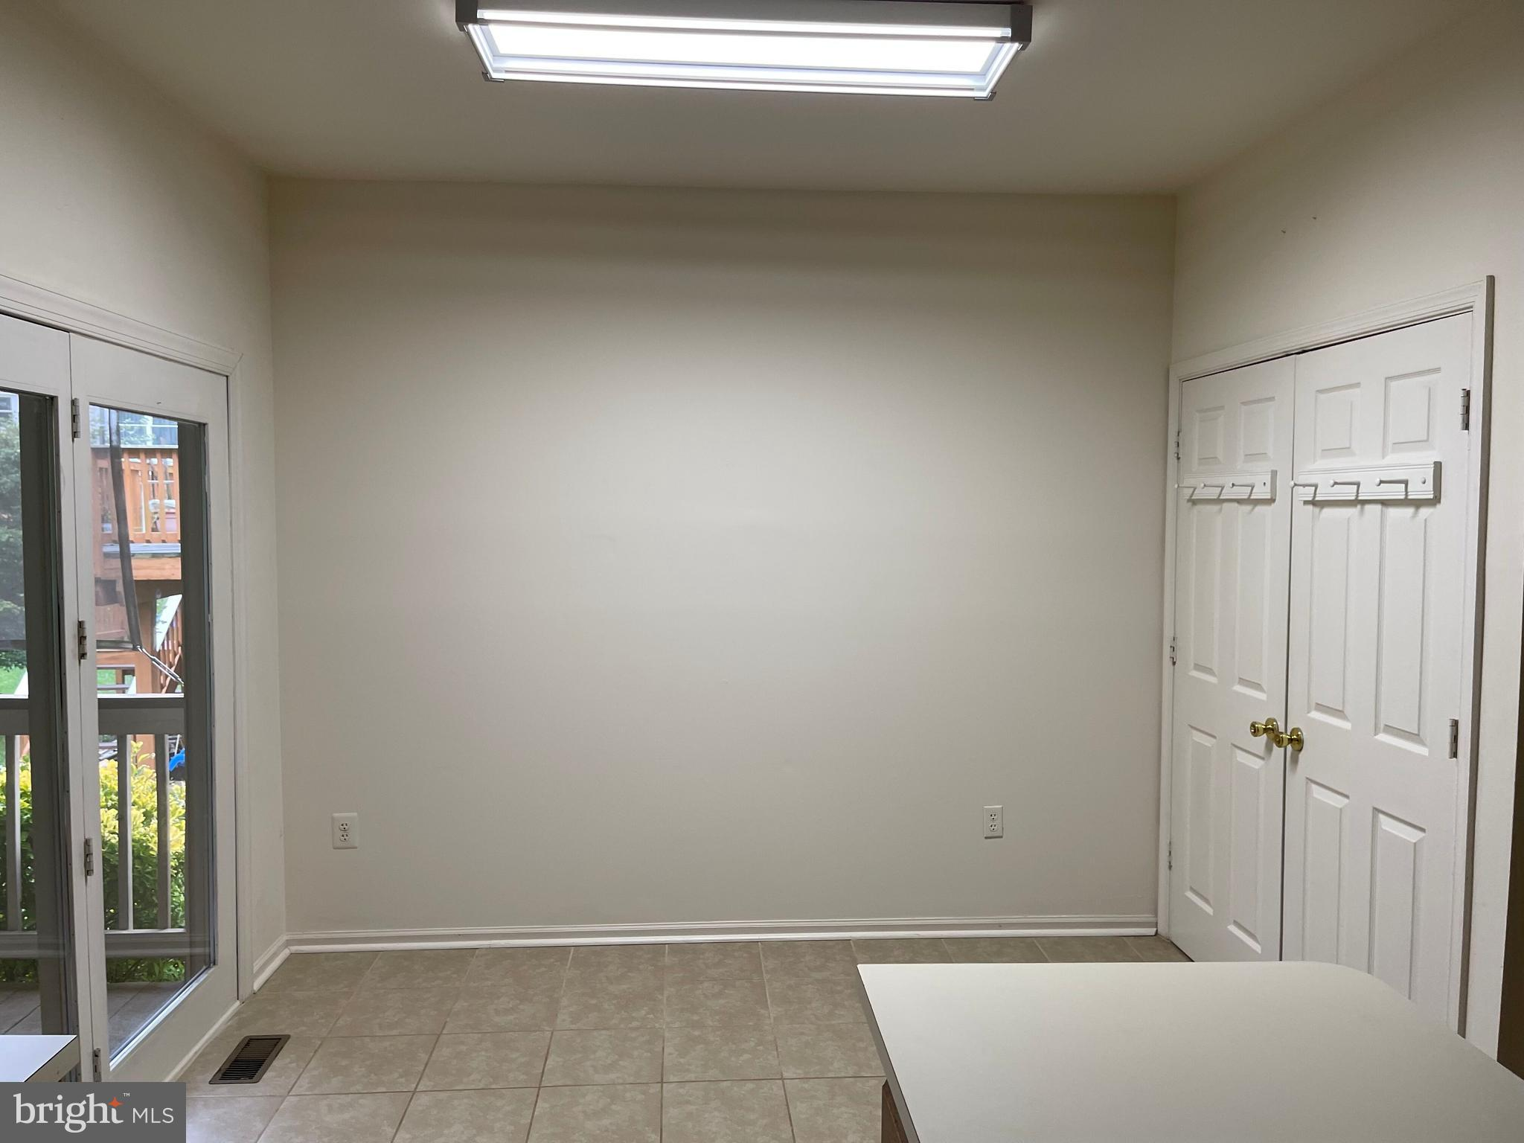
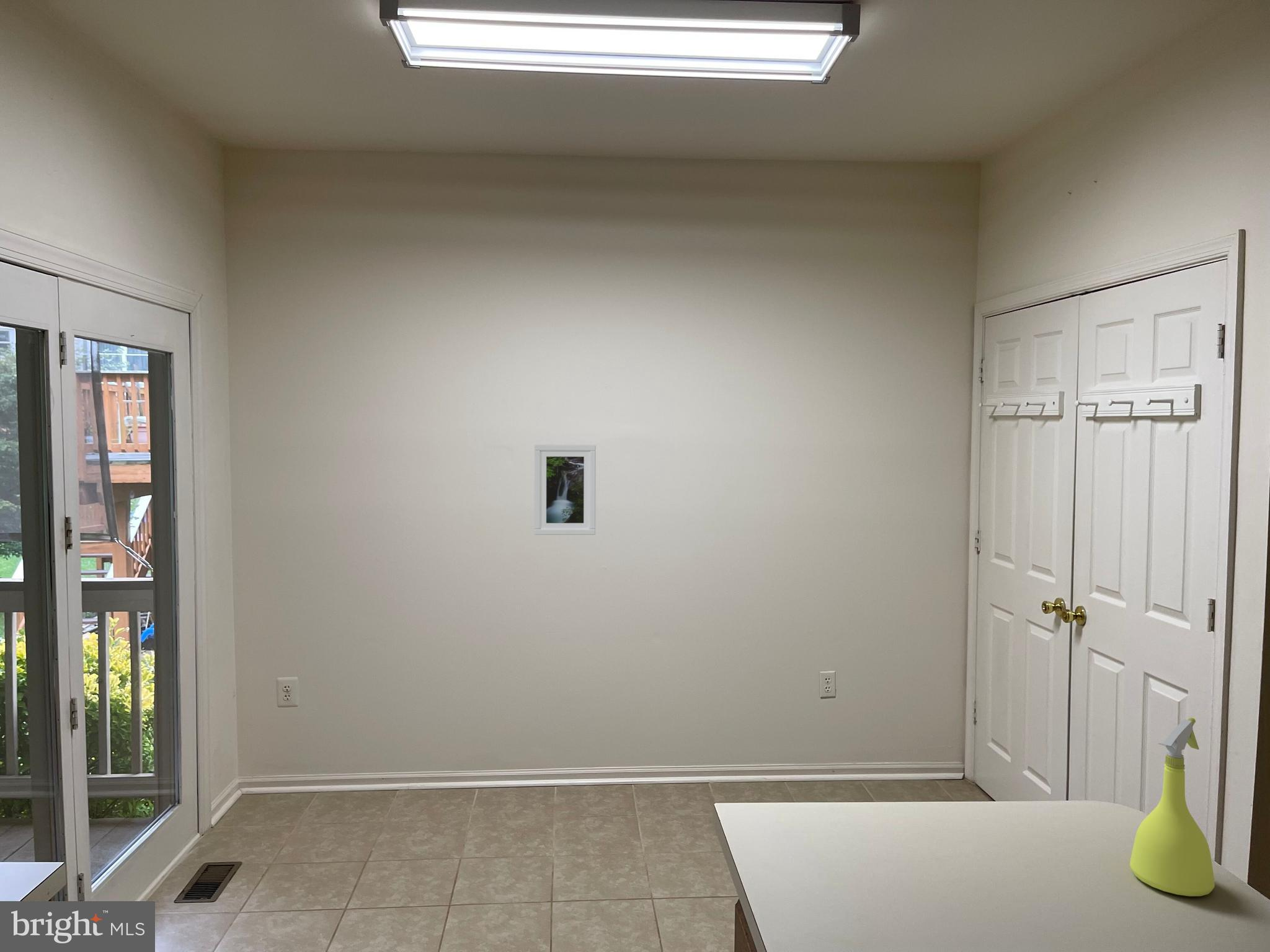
+ spray bottle (1174, 801)
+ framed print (565, 490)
